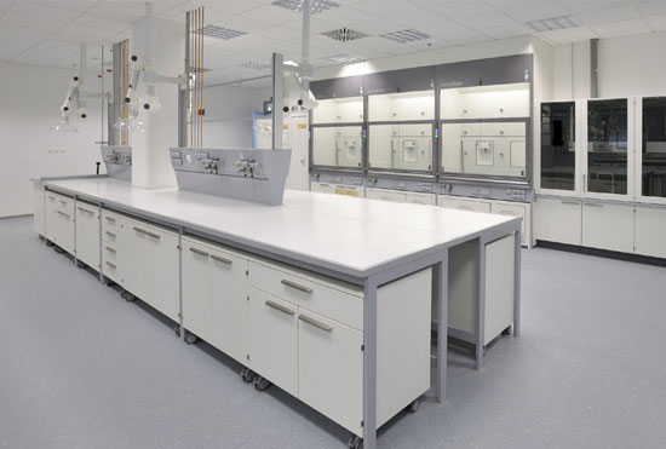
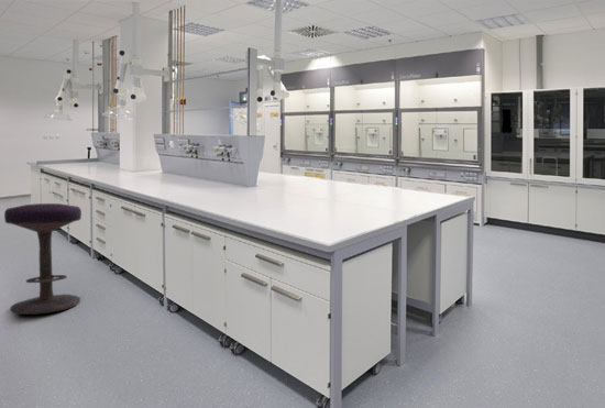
+ stool (45, 254)
